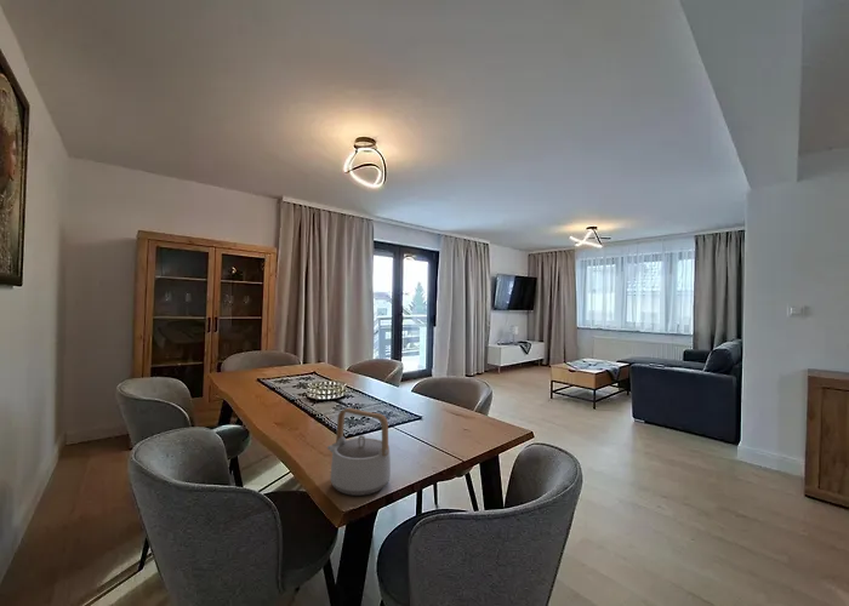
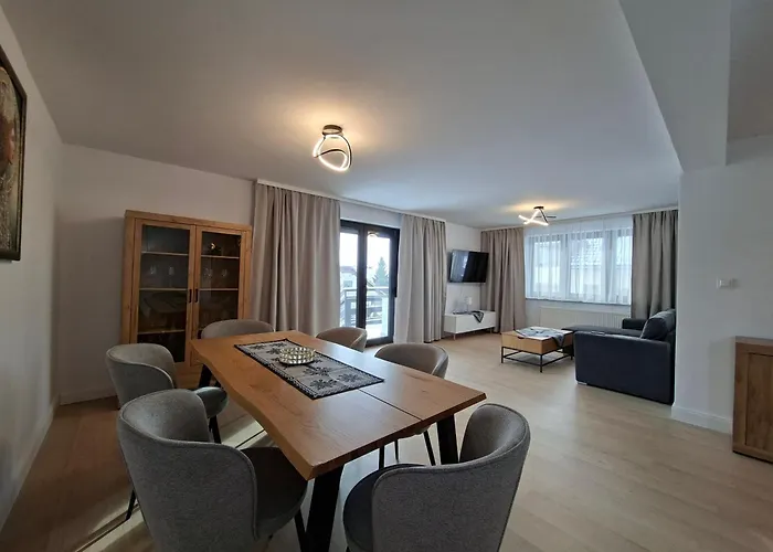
- teapot (357, 446)
